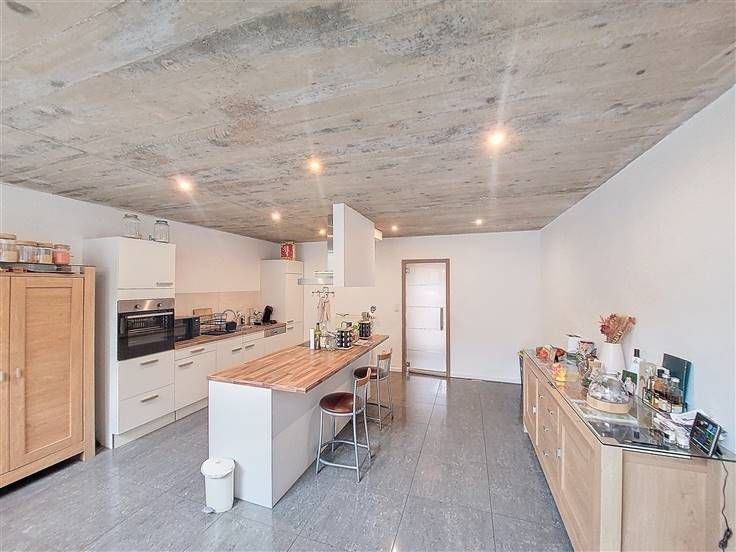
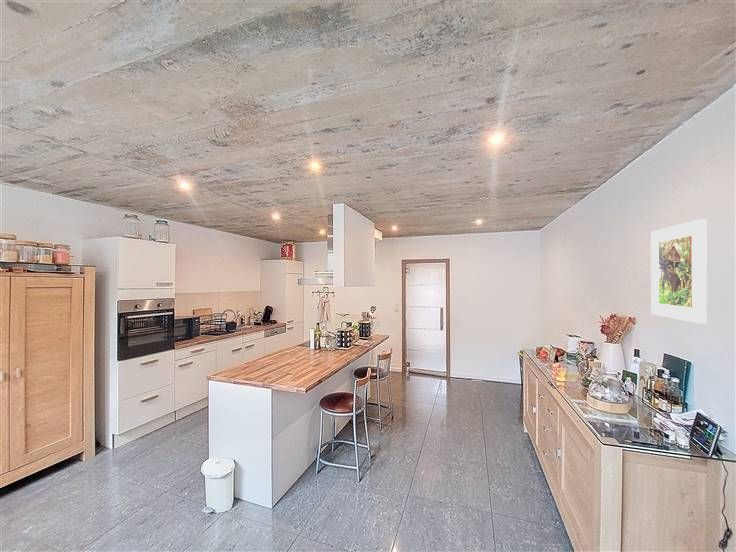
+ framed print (675, 272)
